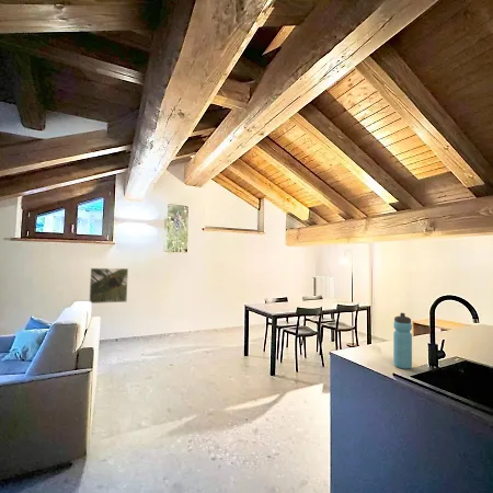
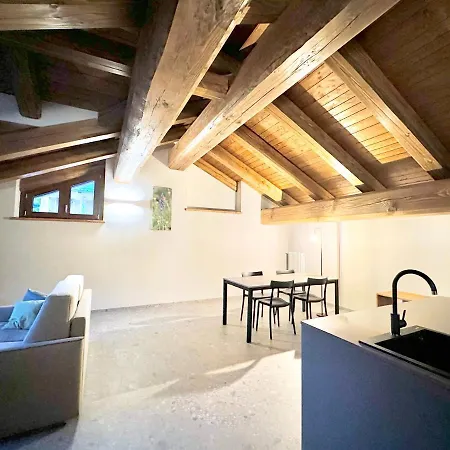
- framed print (108, 285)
- water bottle (402, 340)
